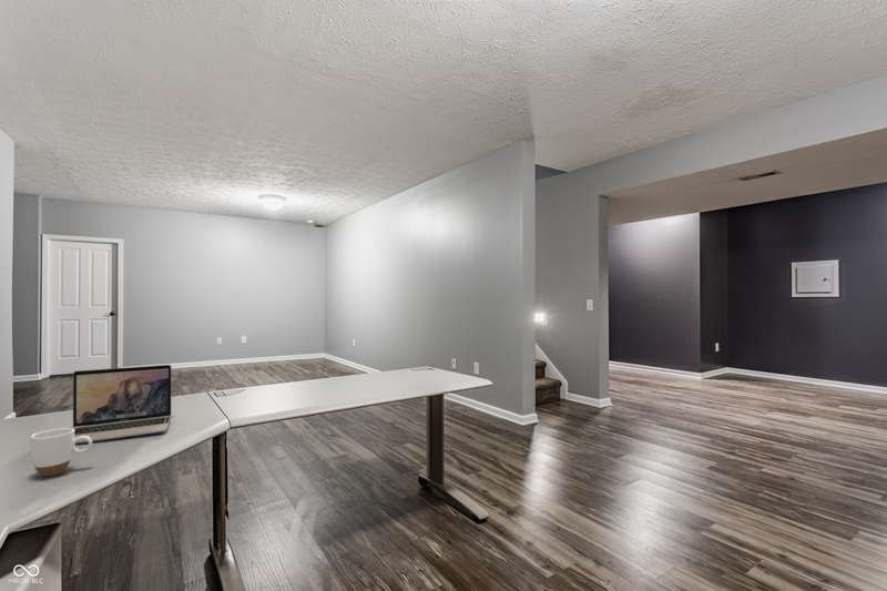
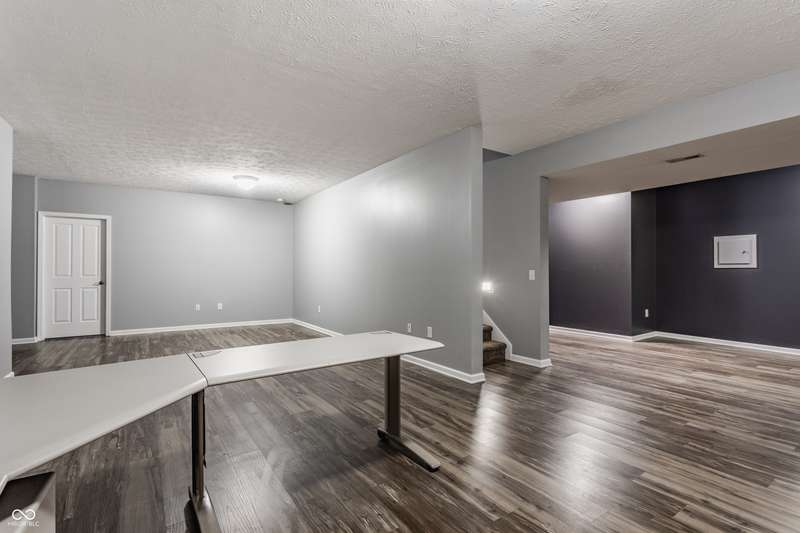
- laptop (119, 401)
- mug (62, 451)
